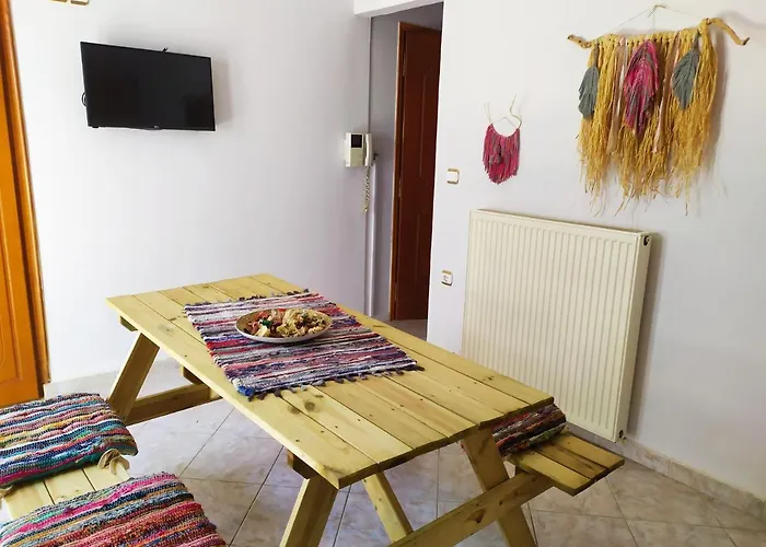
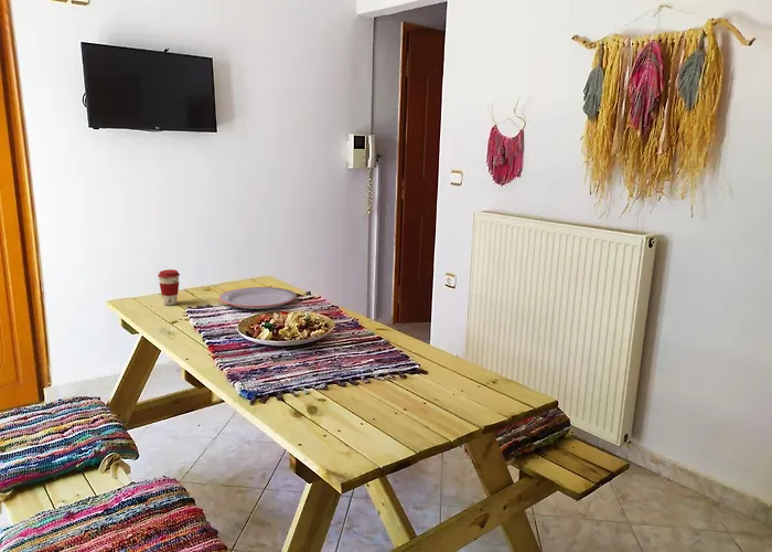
+ coffee cup (169, 287)
+ plate (258, 298)
